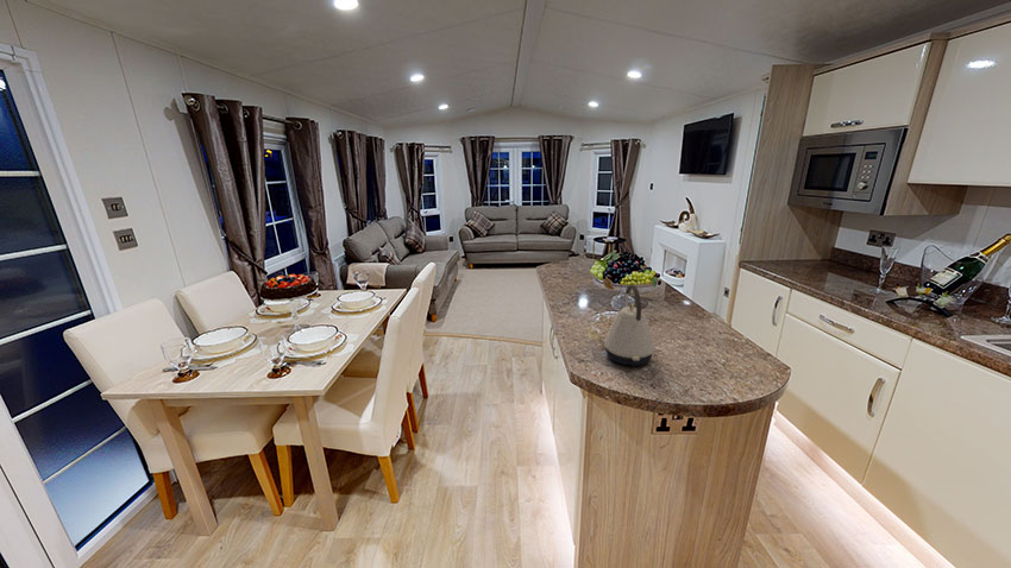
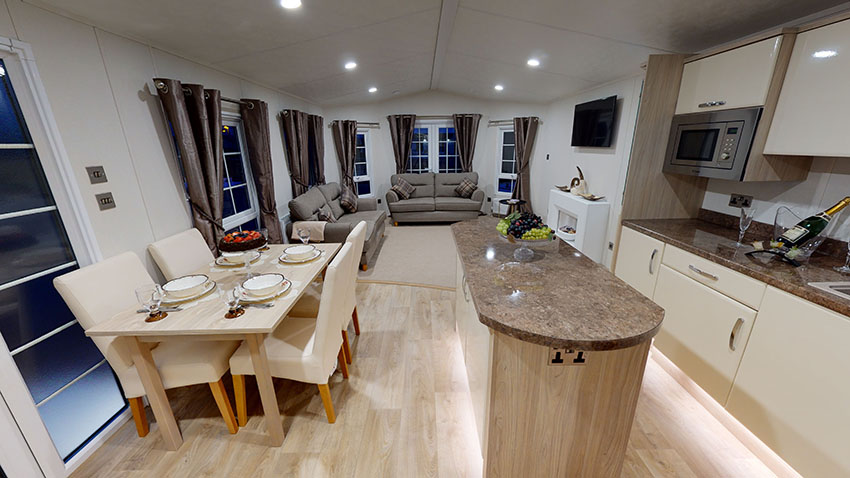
- kettle (629, 321)
